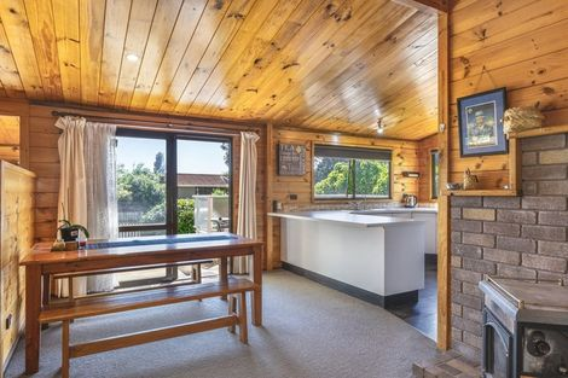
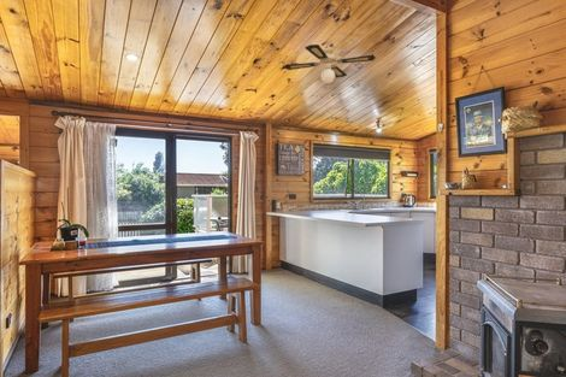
+ ceiling fan (328, 66)
